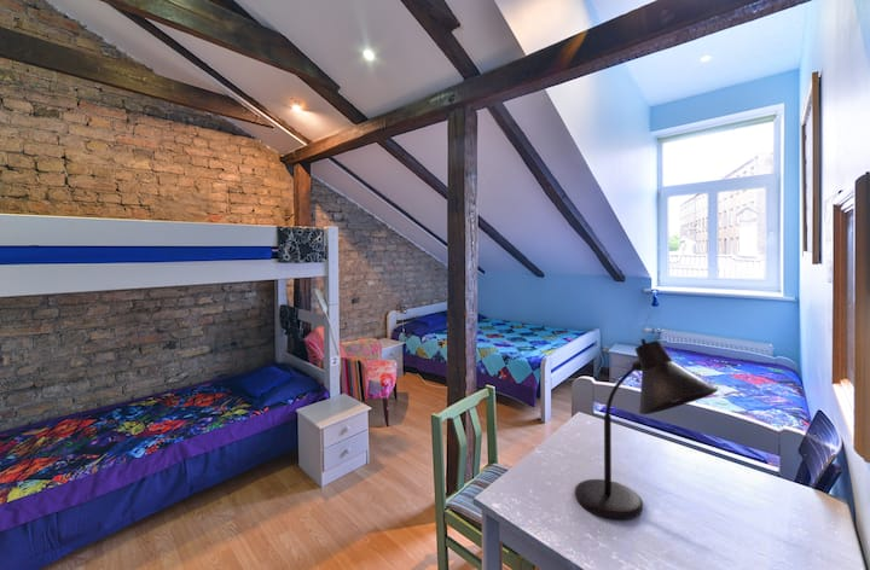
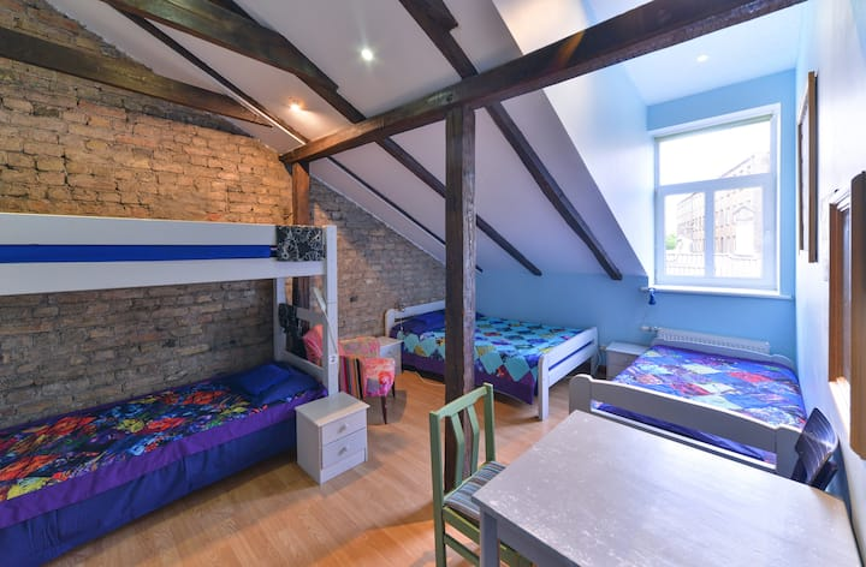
- desk lamp (639, 413)
